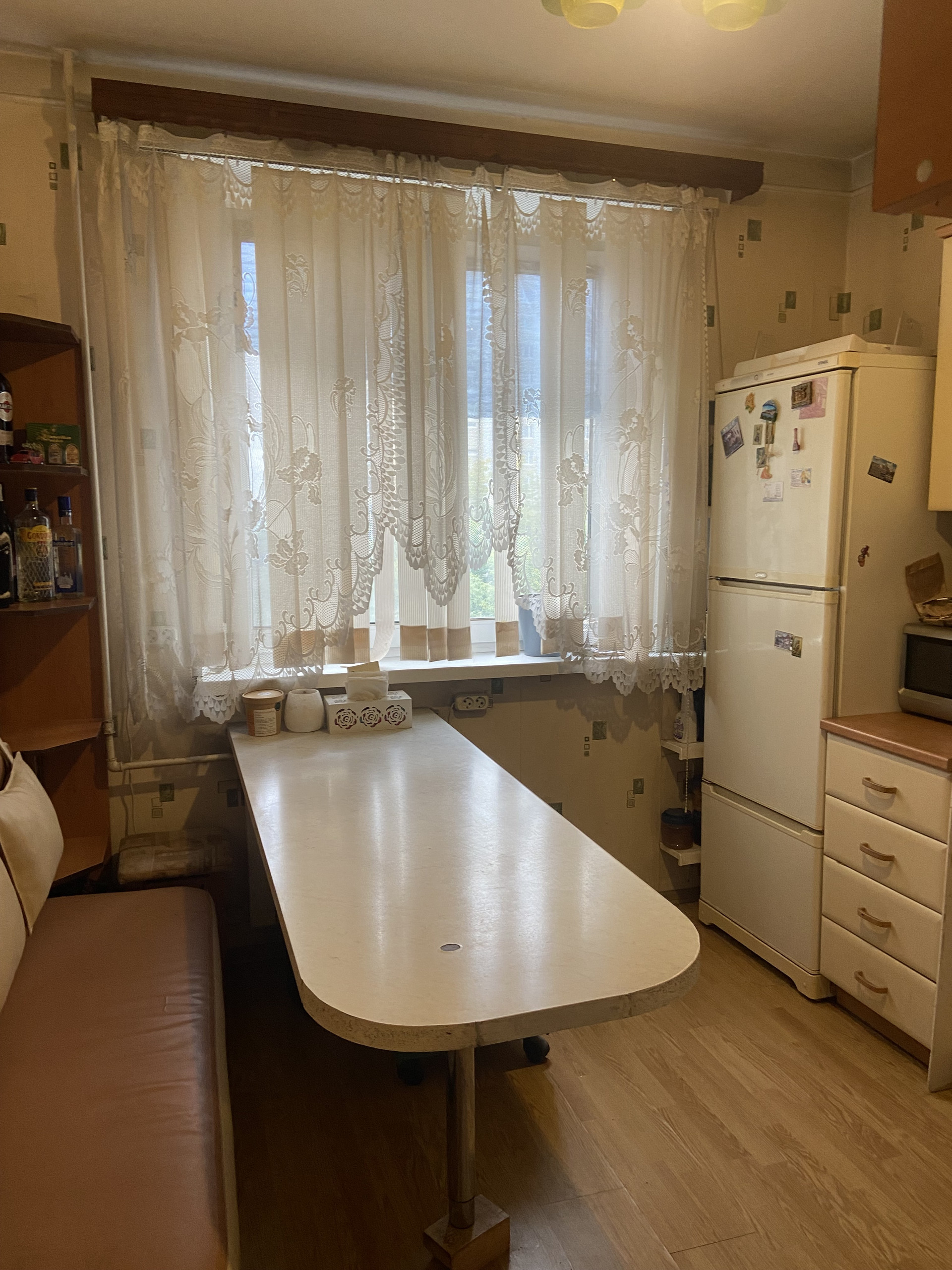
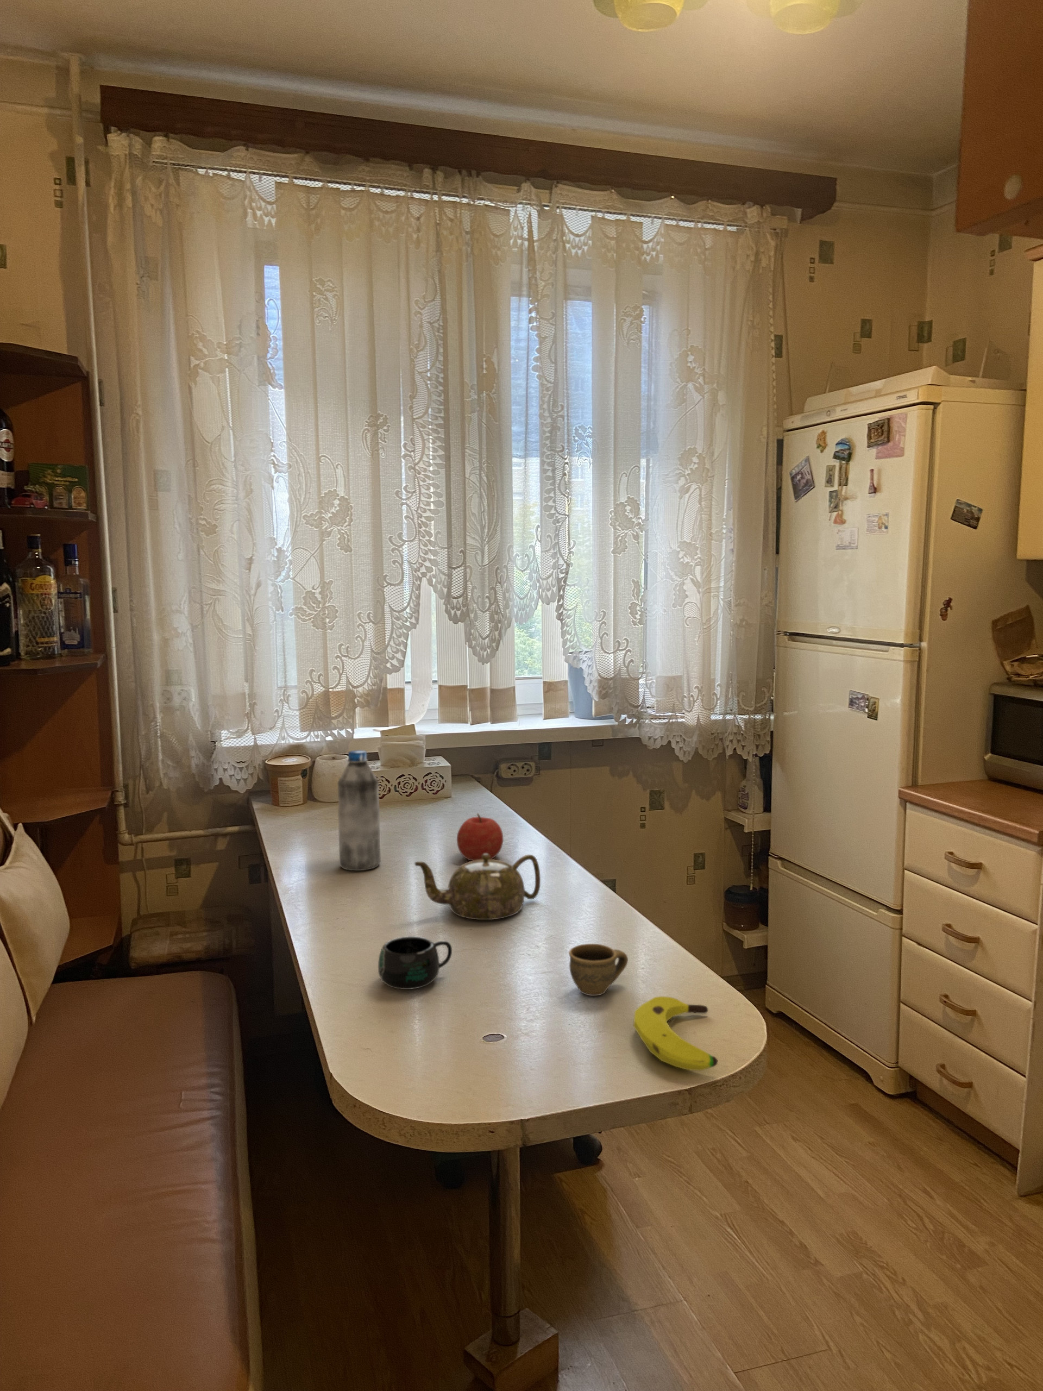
+ cup (600, 970)
+ mug (415, 962)
+ teapot (479, 882)
+ water bottle (358, 808)
+ banana (678, 1036)
+ fruit (479, 835)
